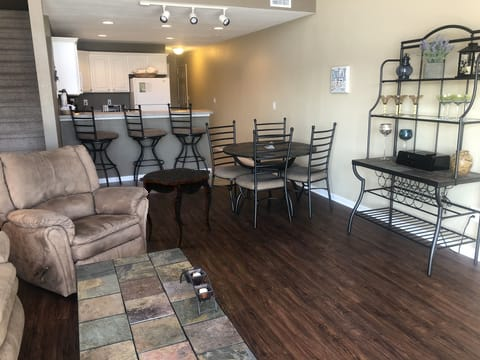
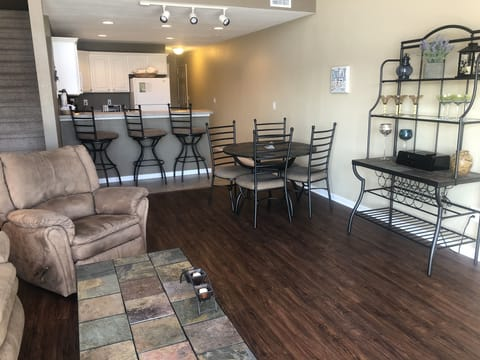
- side table (177, 205)
